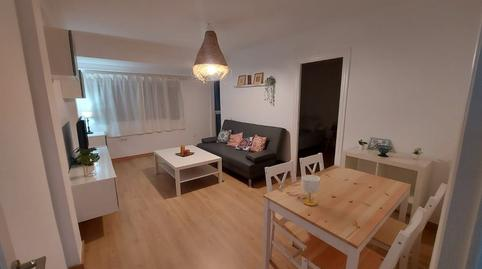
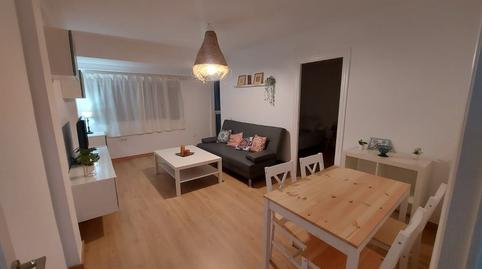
- cup (310, 190)
